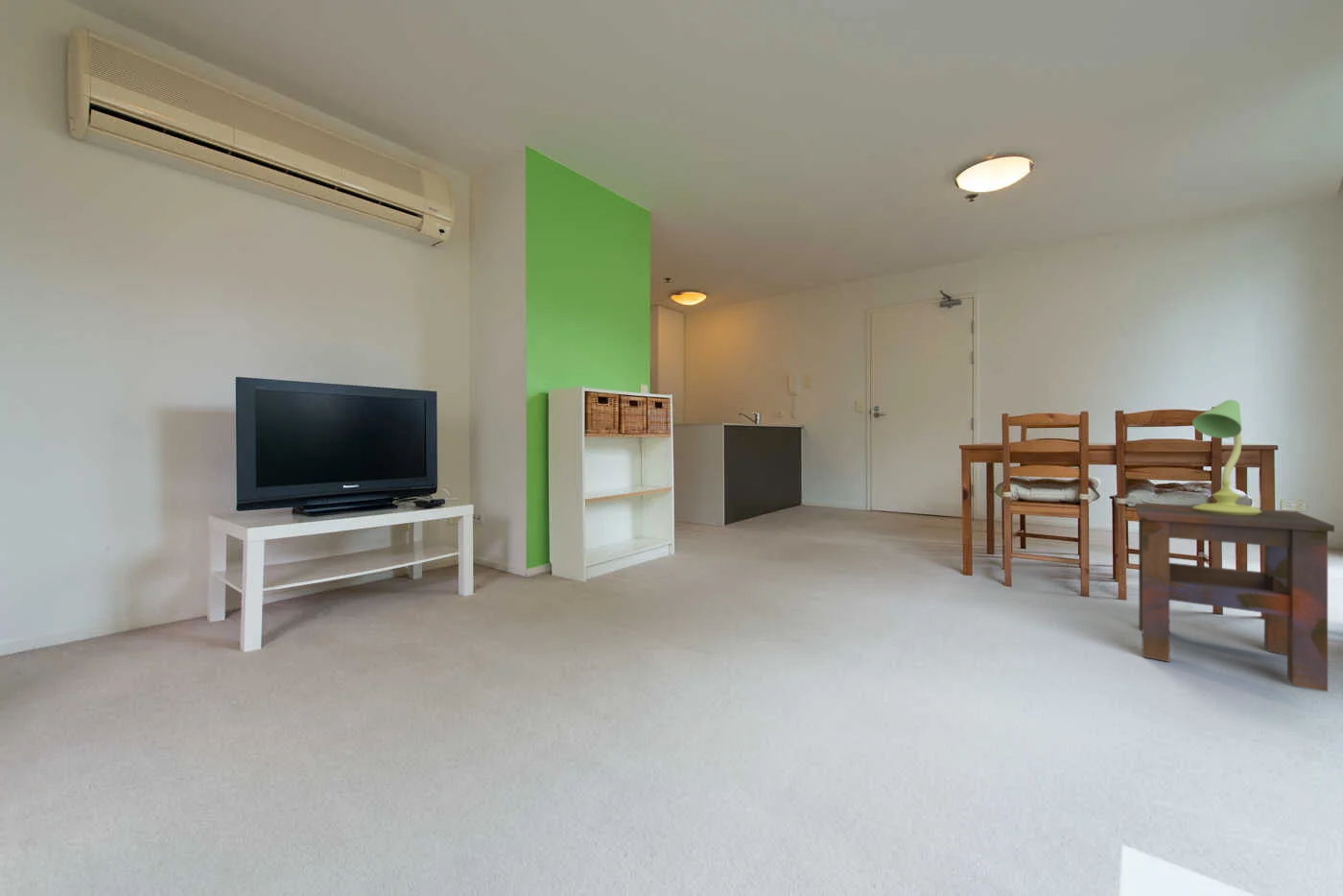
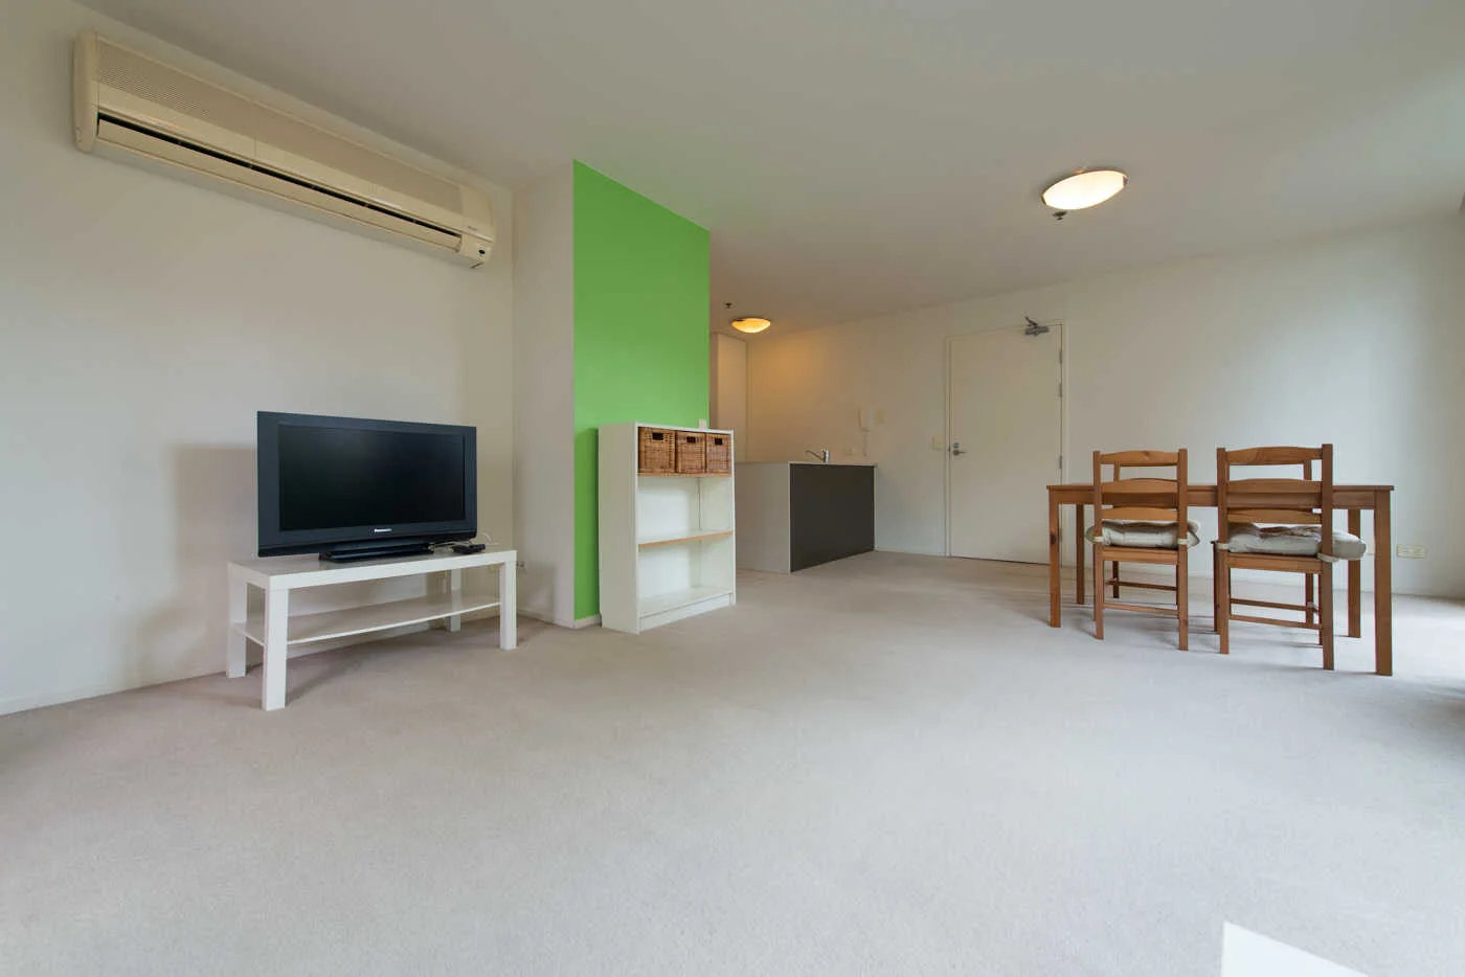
- table lamp (1229, 459)
- side table (1218, 582)
